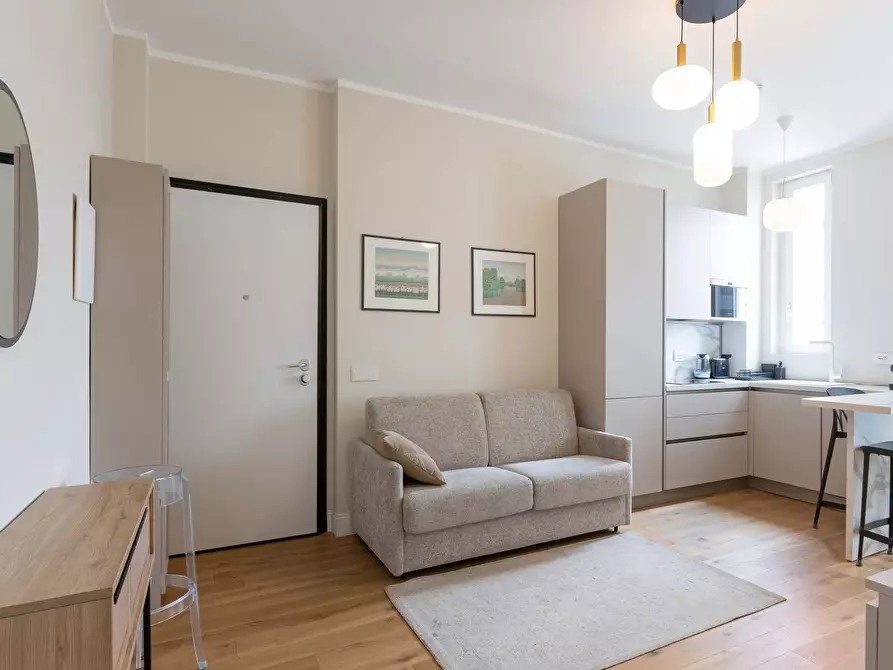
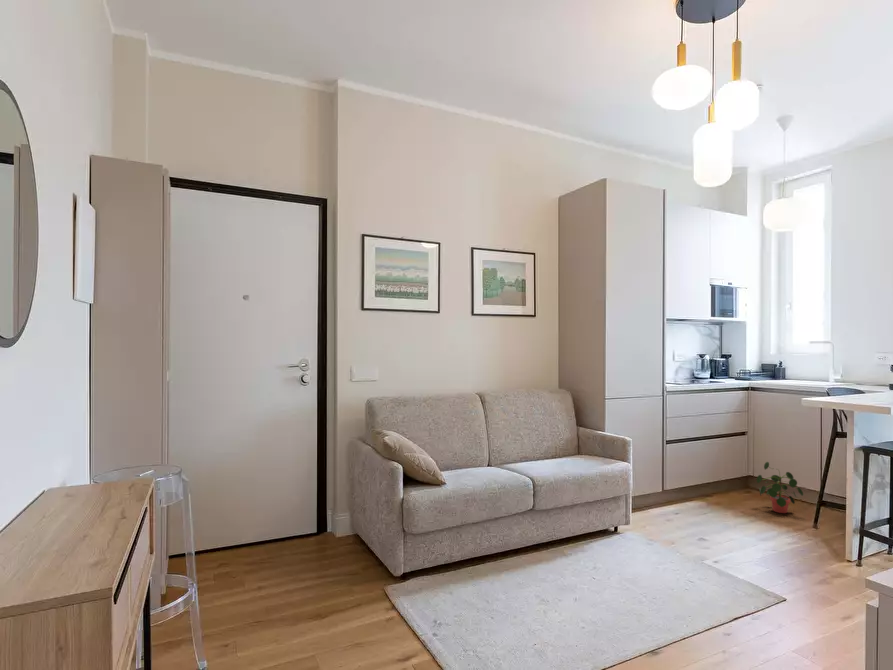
+ potted plant (776, 487)
